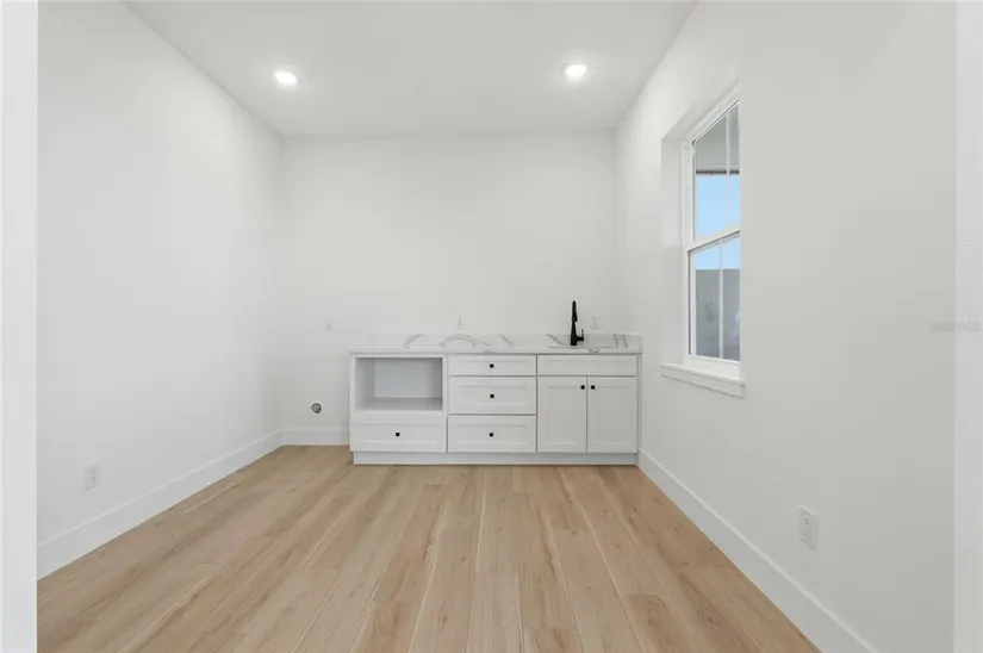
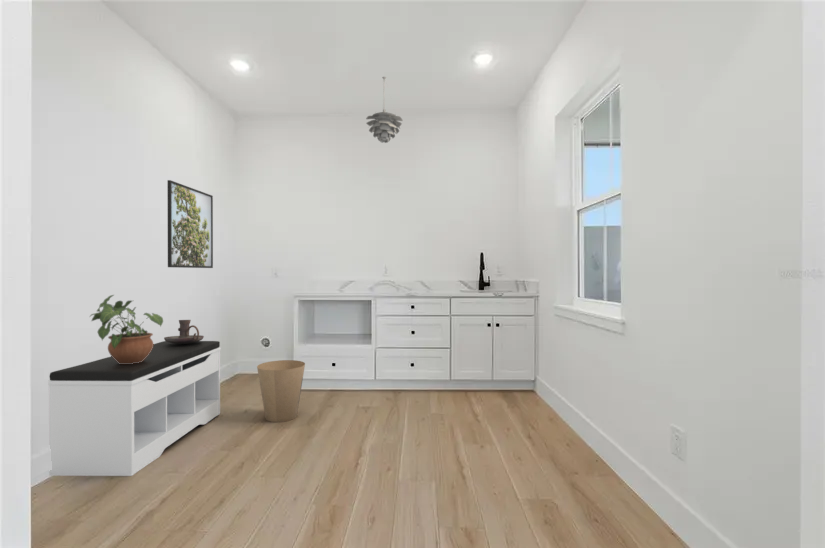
+ pendant light (384, 109)
+ trash can (281, 390)
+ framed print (192, 228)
+ bench (150, 396)
+ potted plant (122, 328)
+ candle holder (186, 332)
